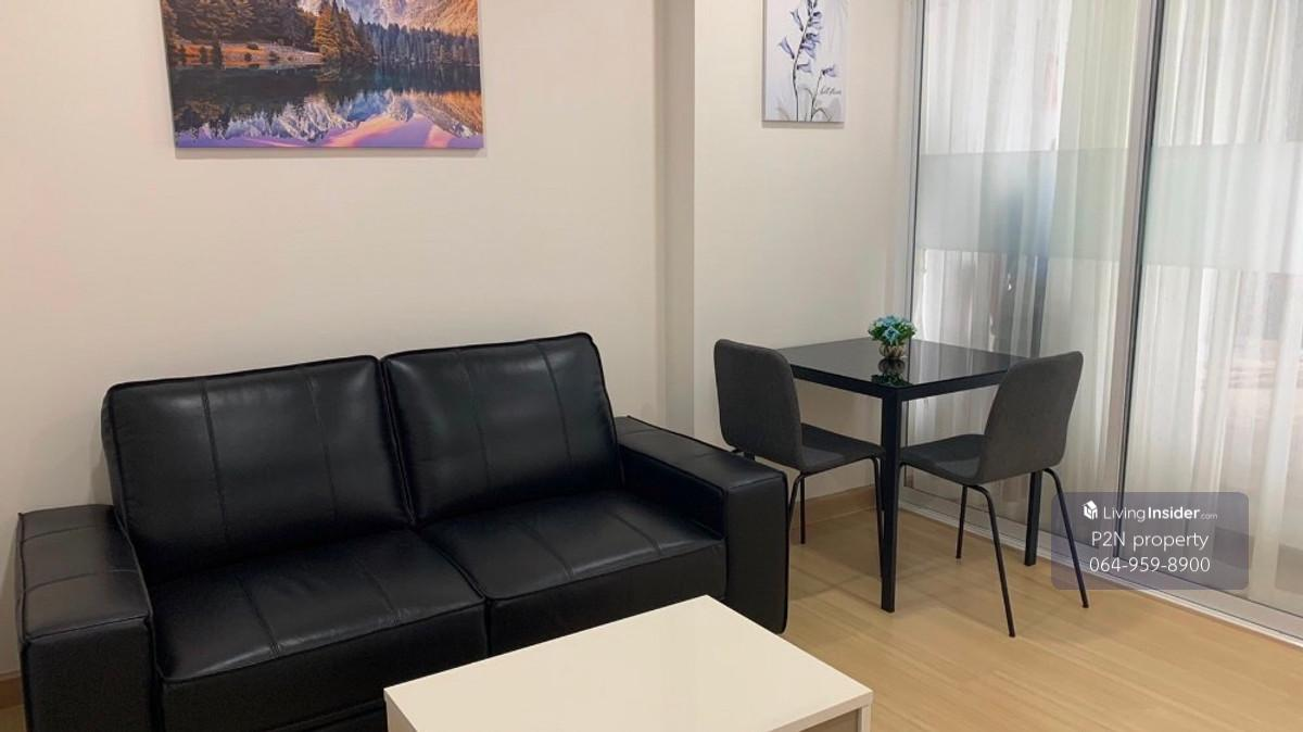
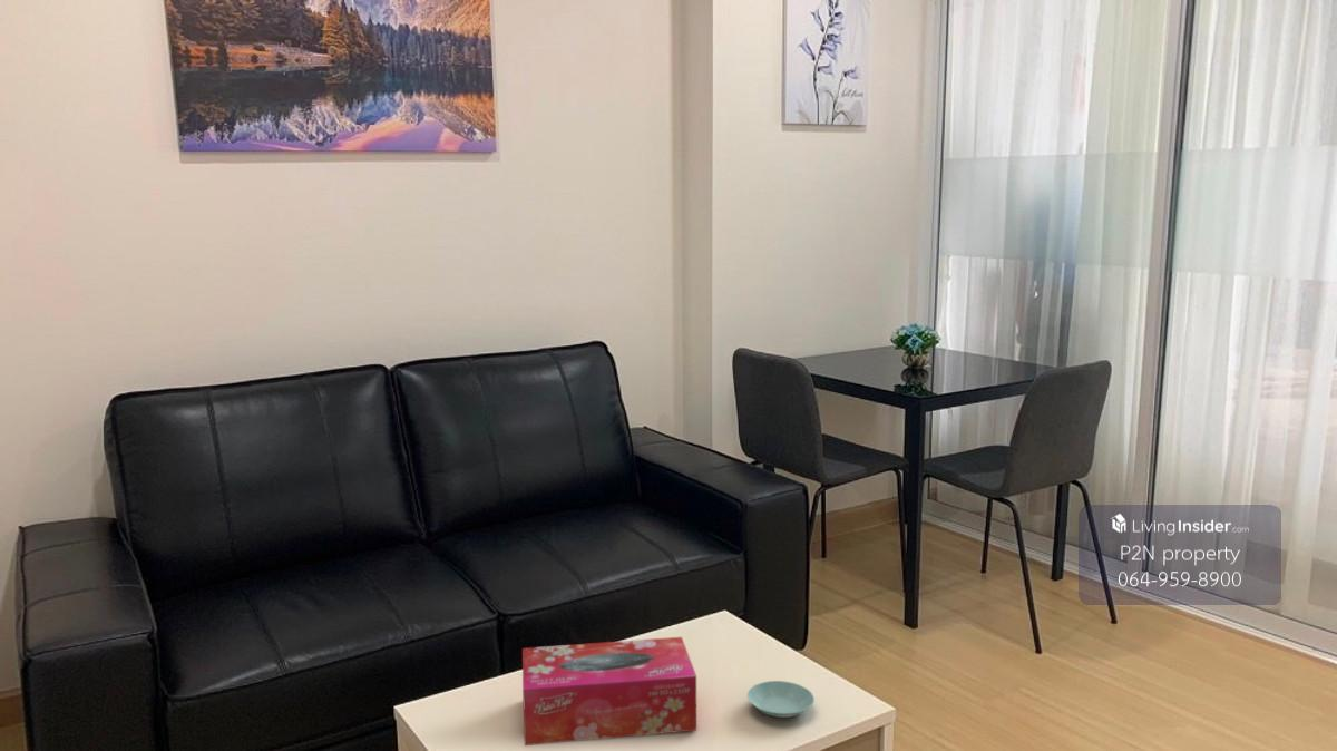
+ tissue box (607, 687)
+ saucer (780, 702)
